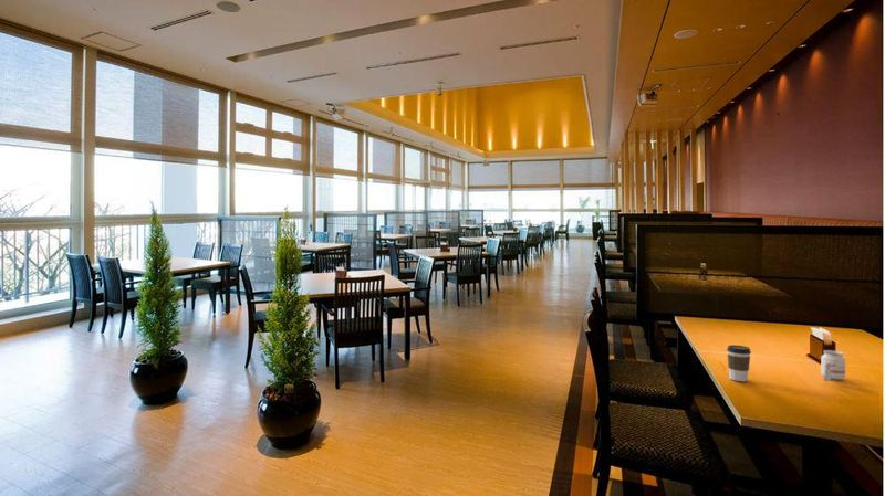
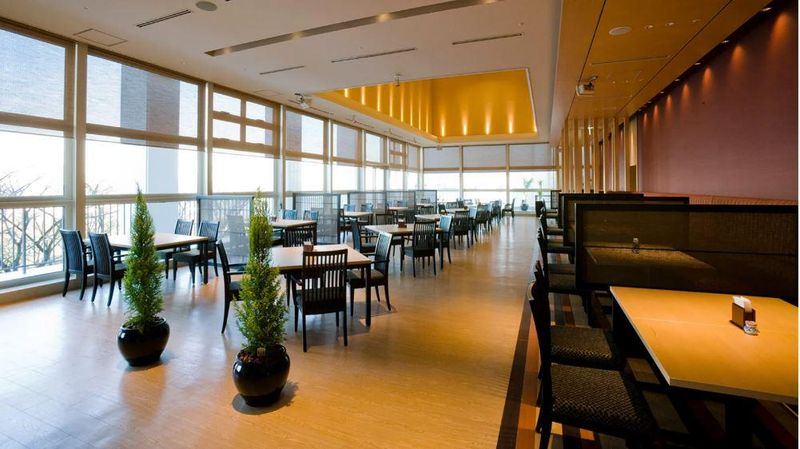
- candle (833, 367)
- coffee cup (738, 362)
